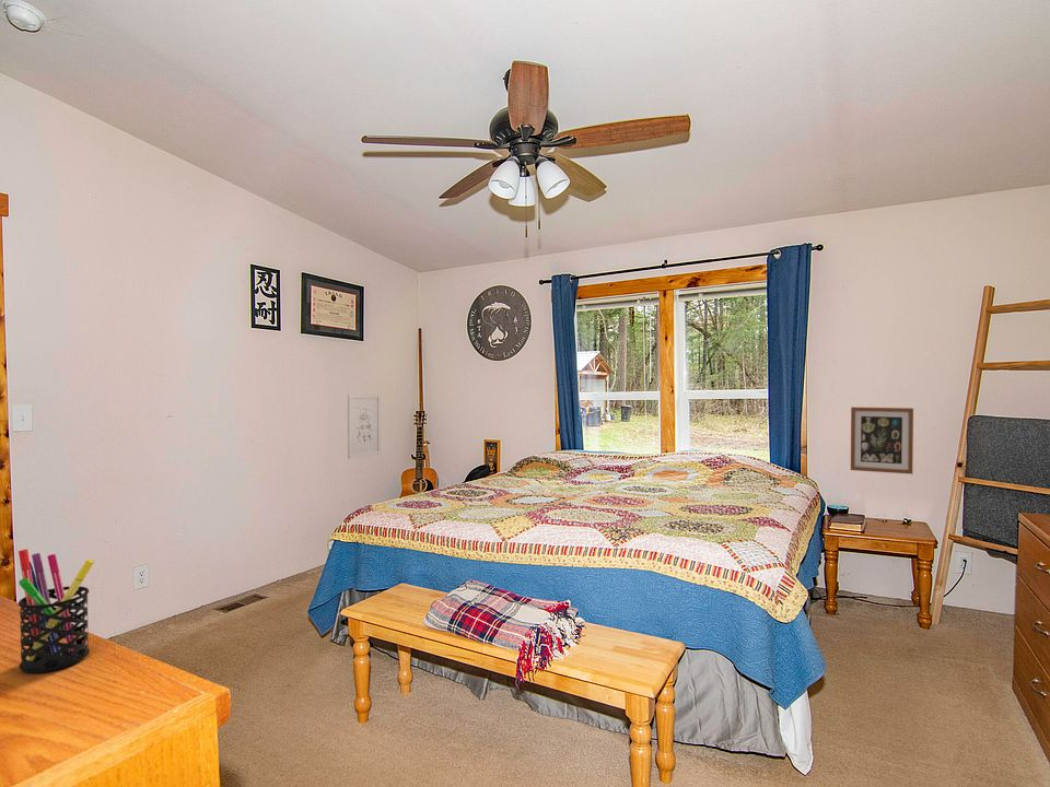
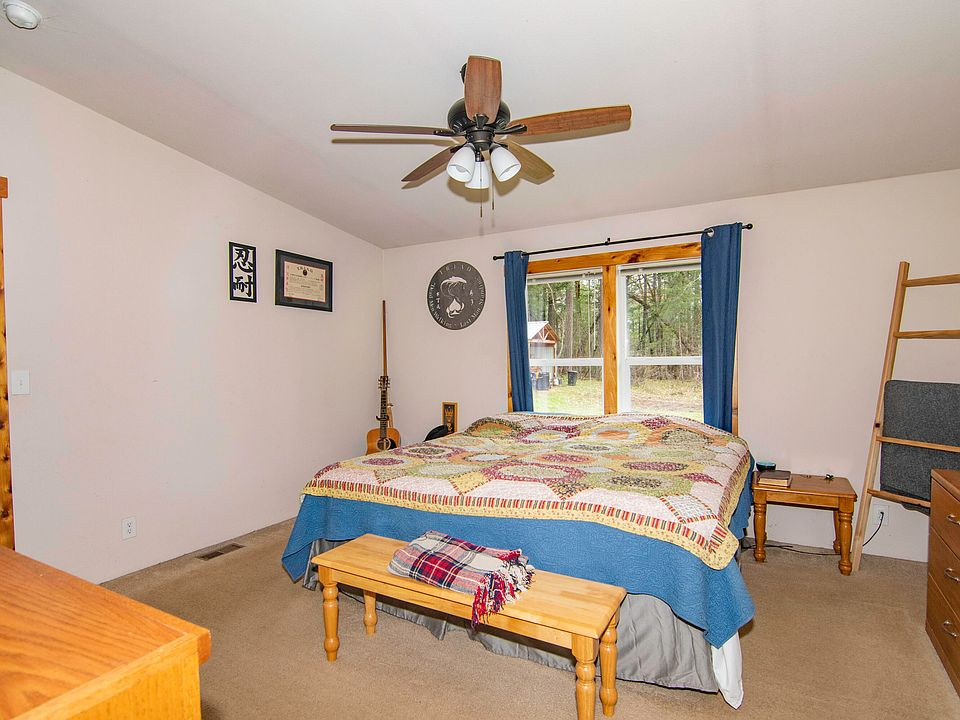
- wall art (880, 439)
- pen holder (46, 607)
- wall art (364, 425)
